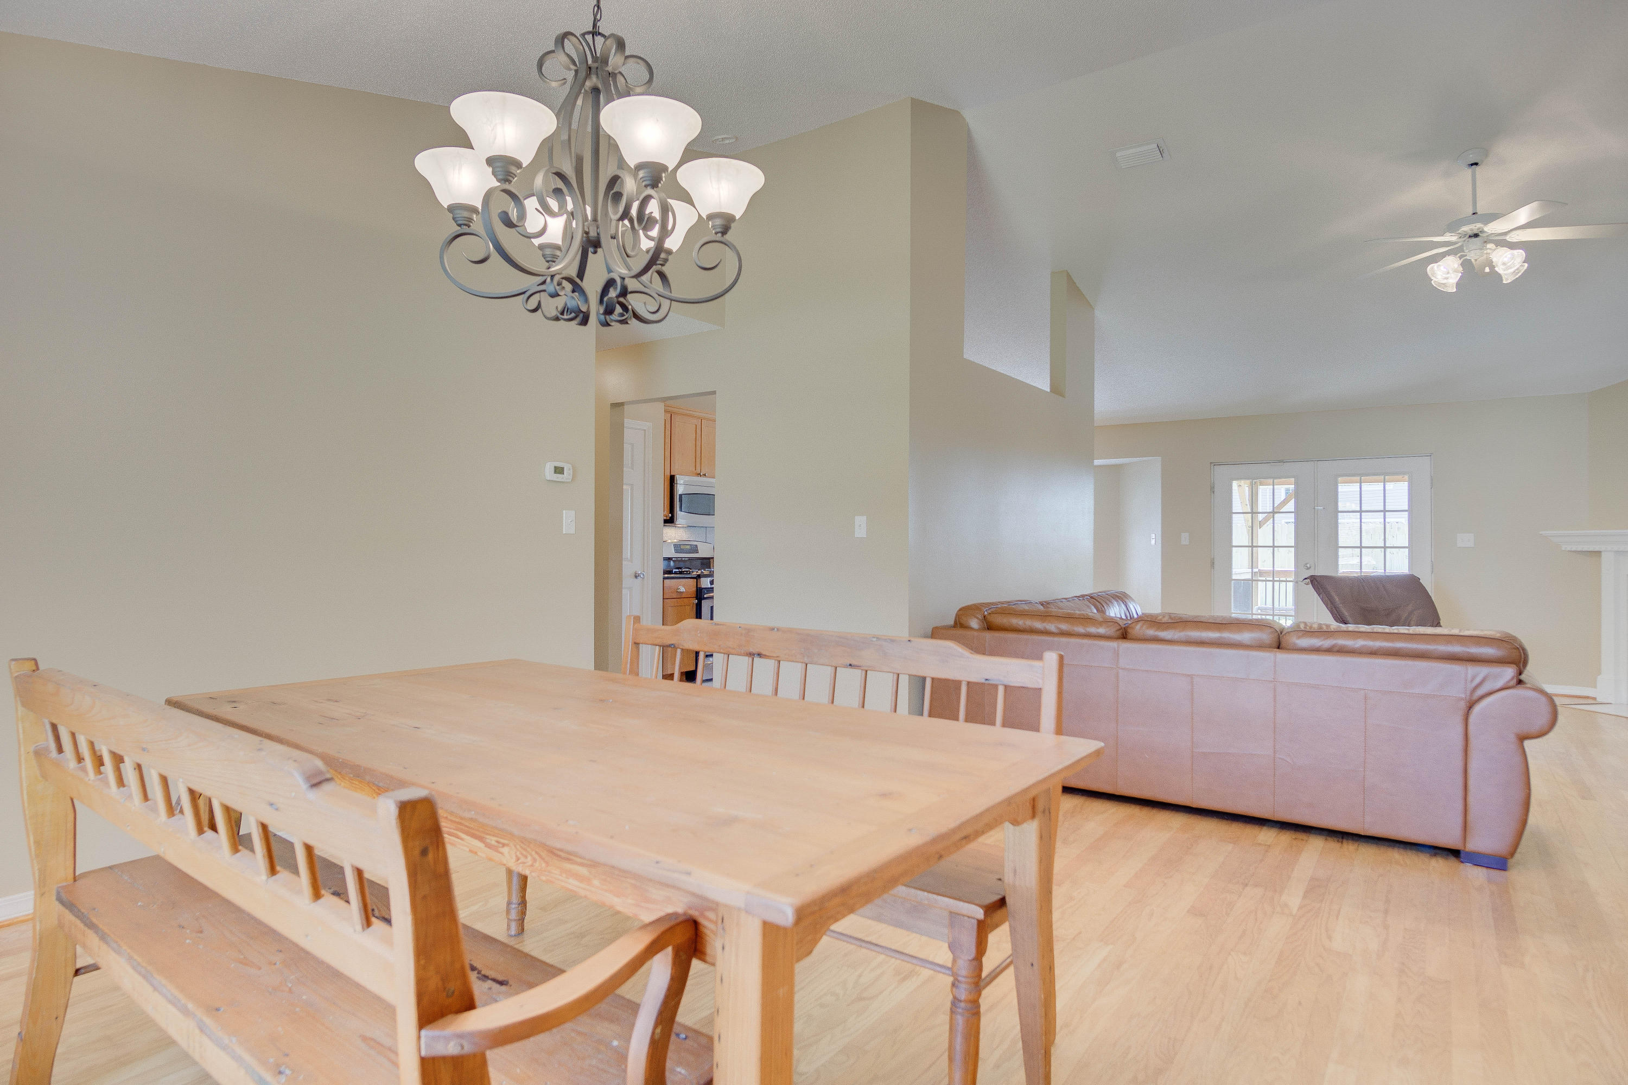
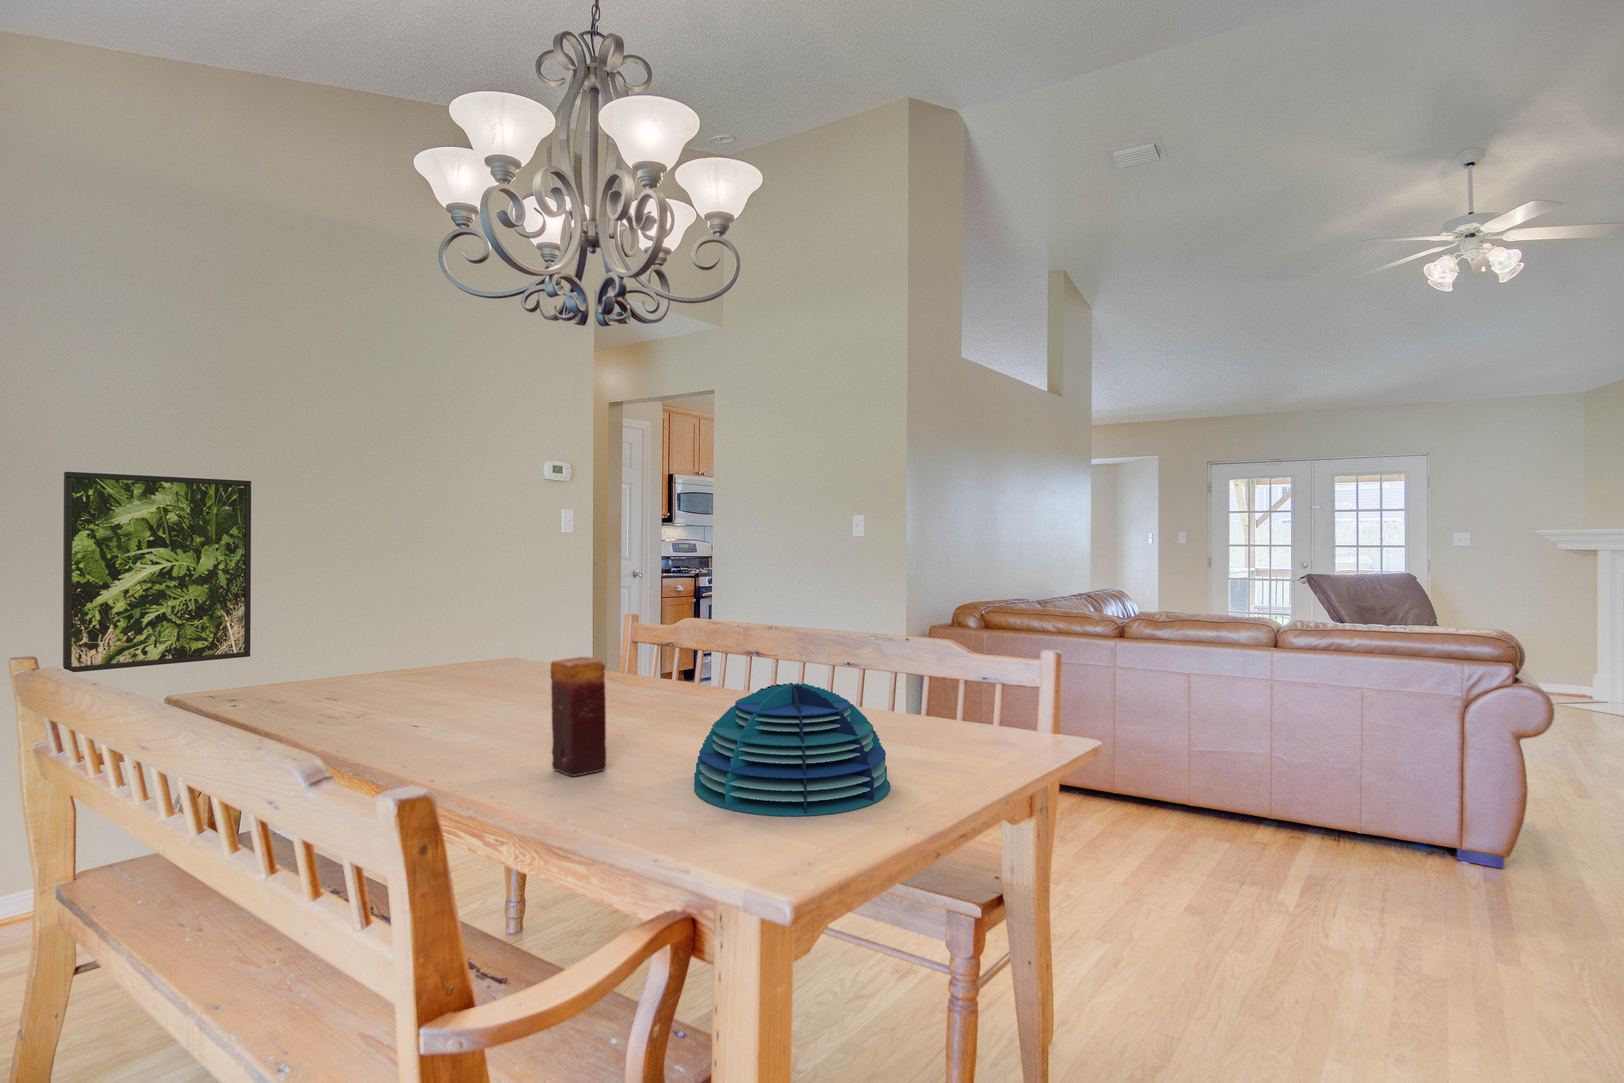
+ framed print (163, 571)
+ decorative bowl (793, 734)
+ candle (579, 714)
